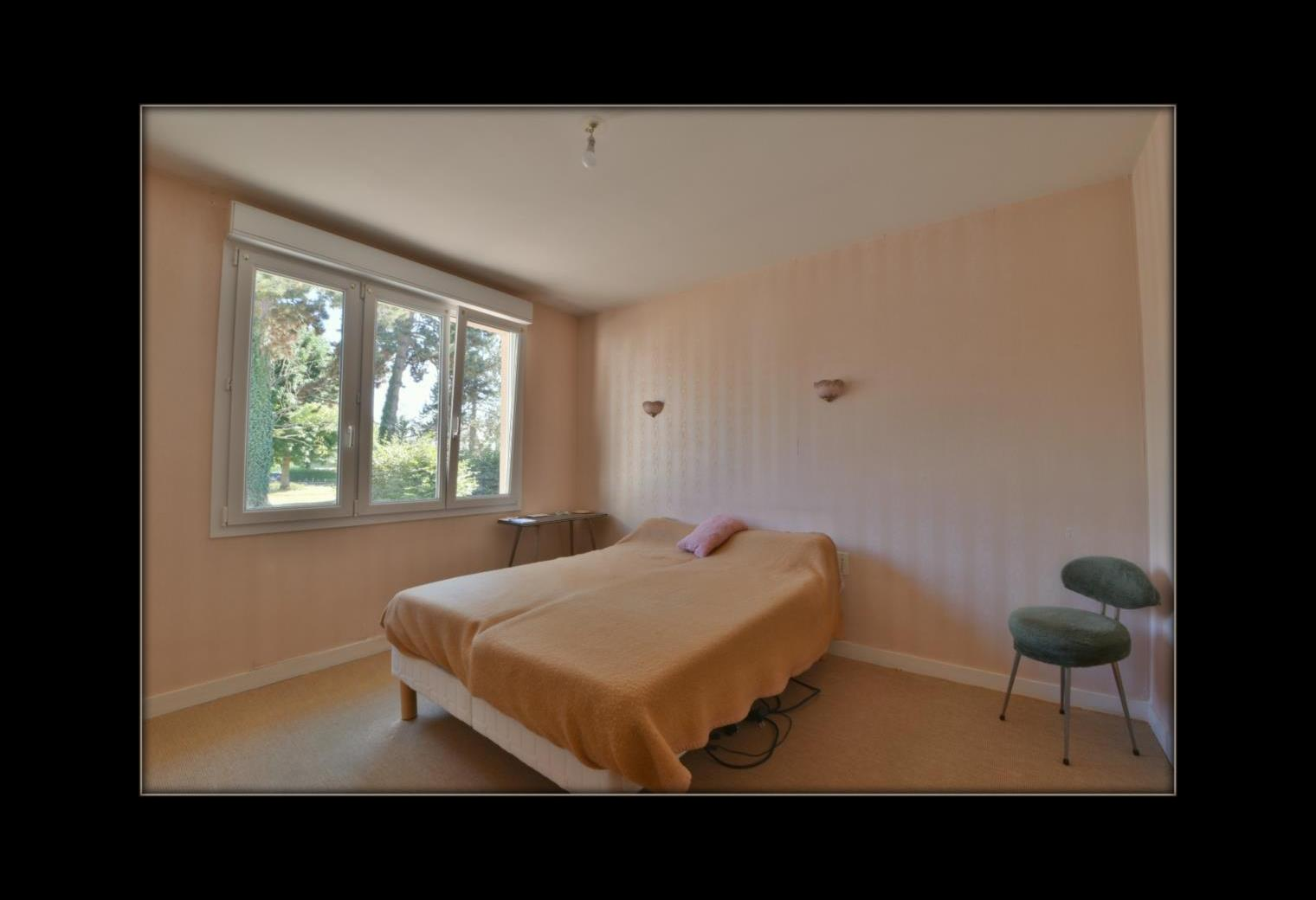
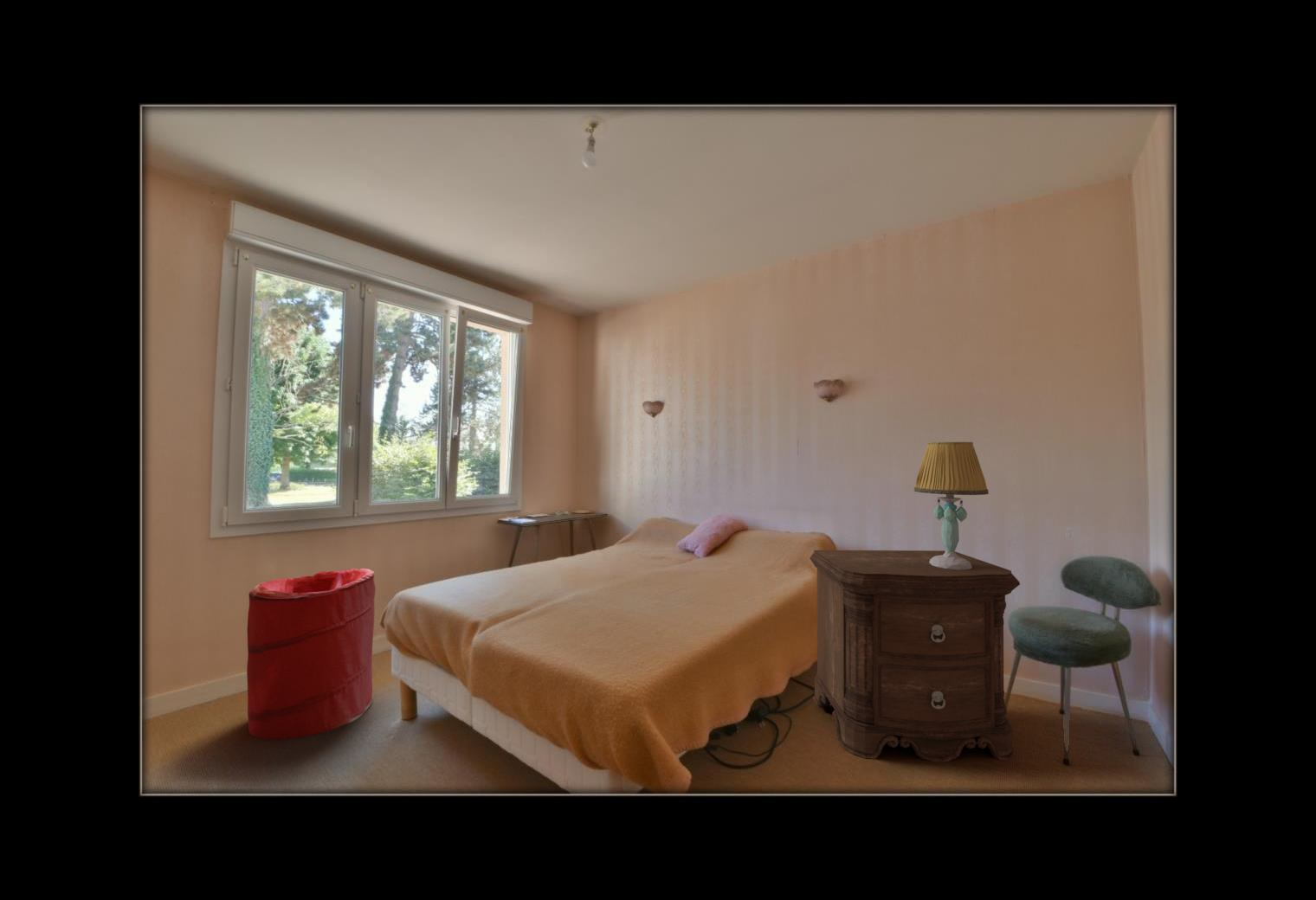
+ laundry hamper (314, 643)
+ table lamp (950, 503)
+ nightstand (910, 646)
